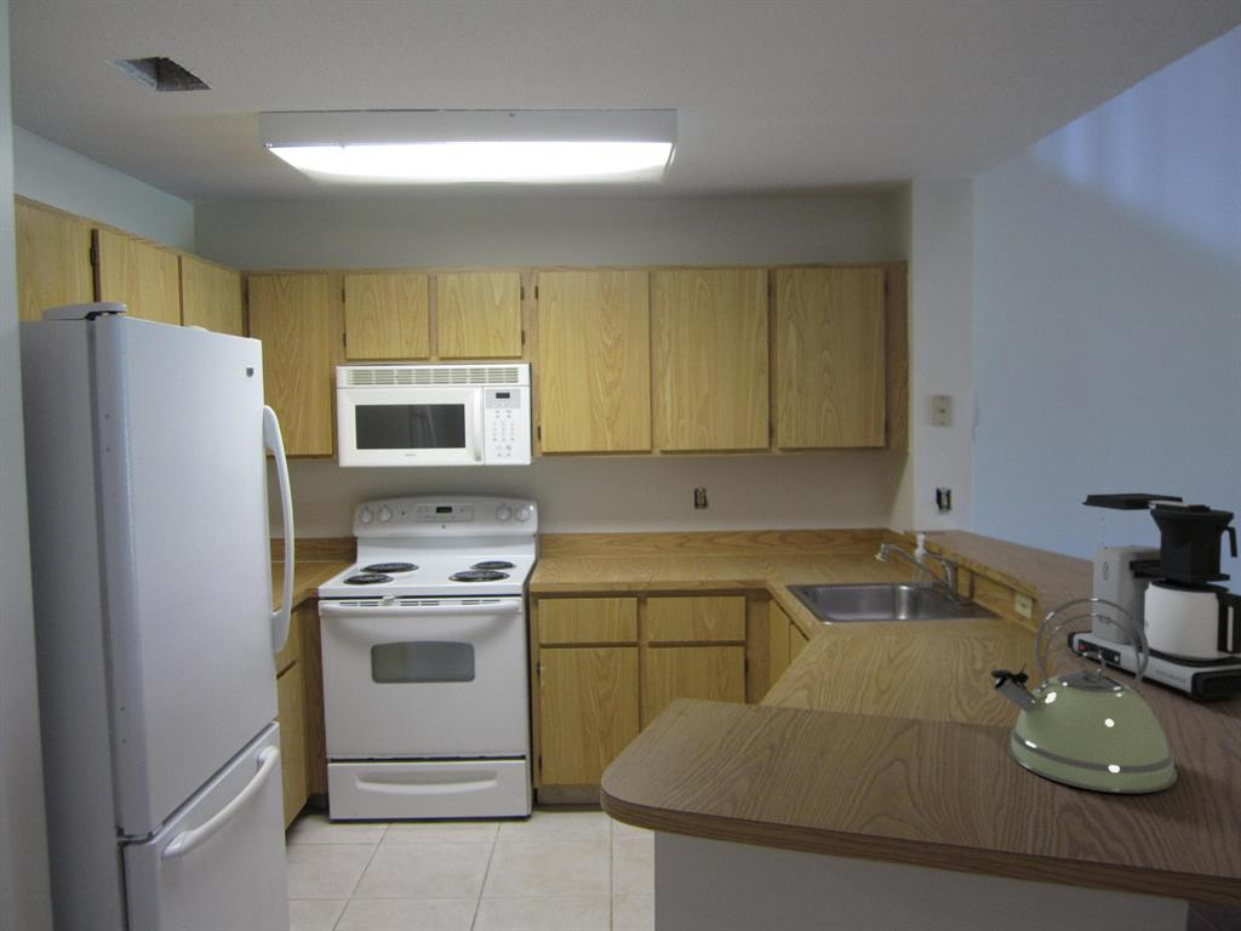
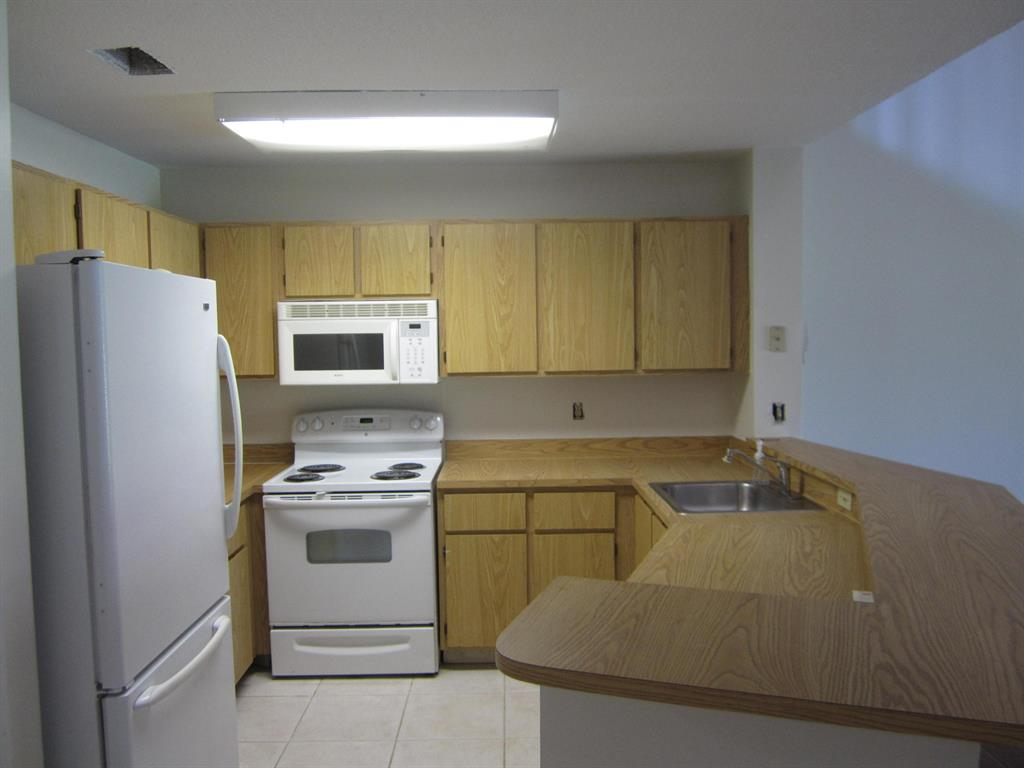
- kettle (1079, 679)
- coffee maker (1167, 587)
